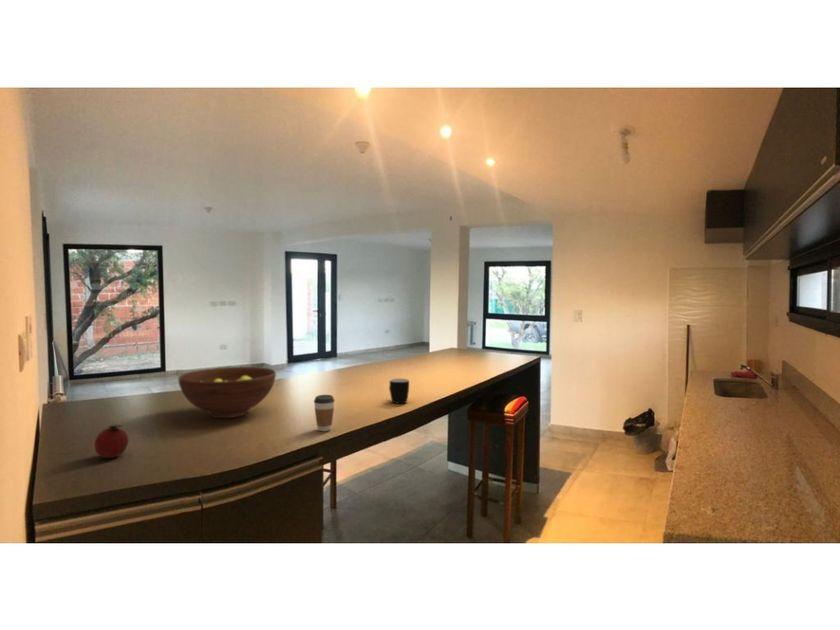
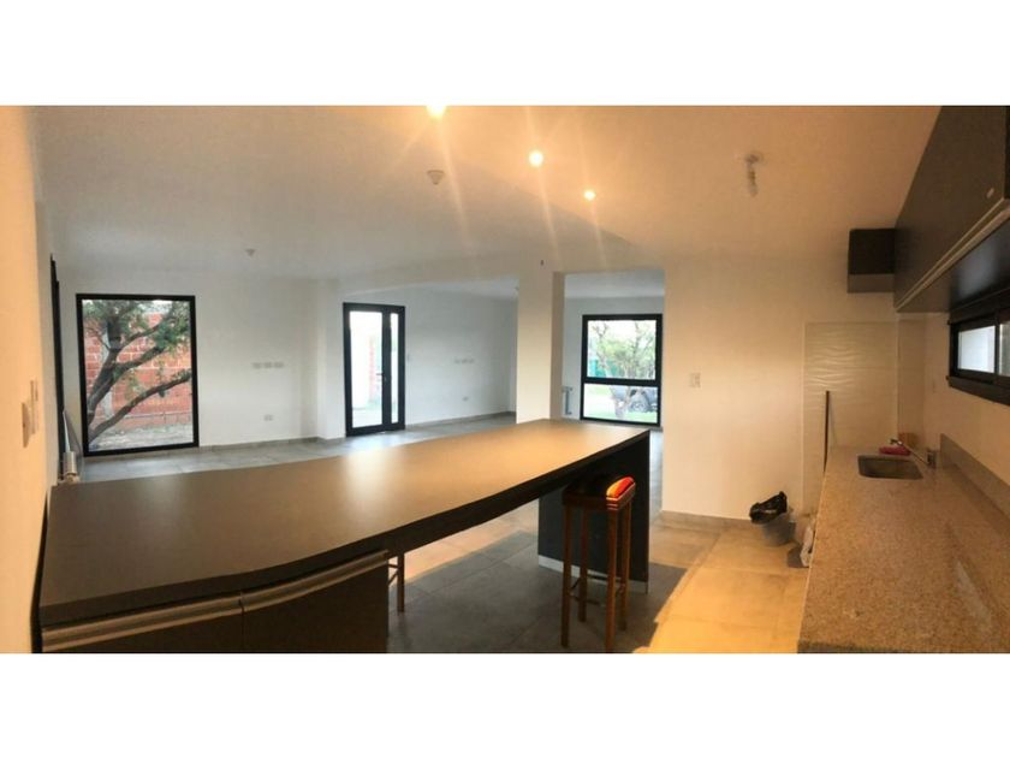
- fruit bowl (229, 394)
- mug (397, 390)
- coffee cup (324, 413)
- fruit (112, 440)
